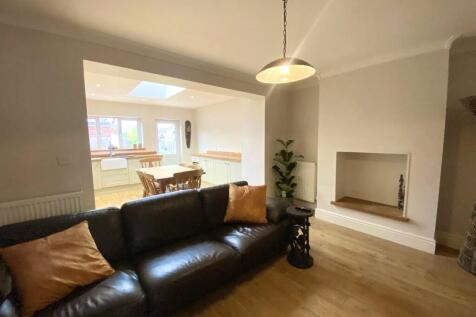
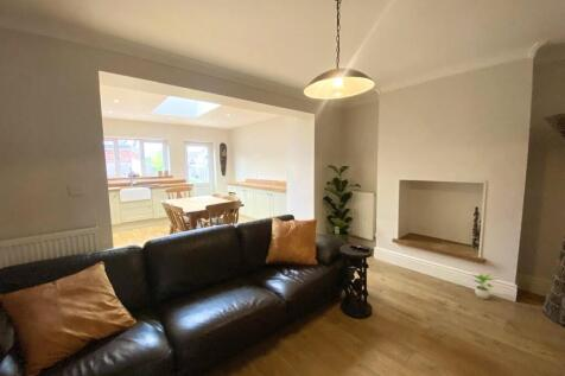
+ potted plant (483, 283)
